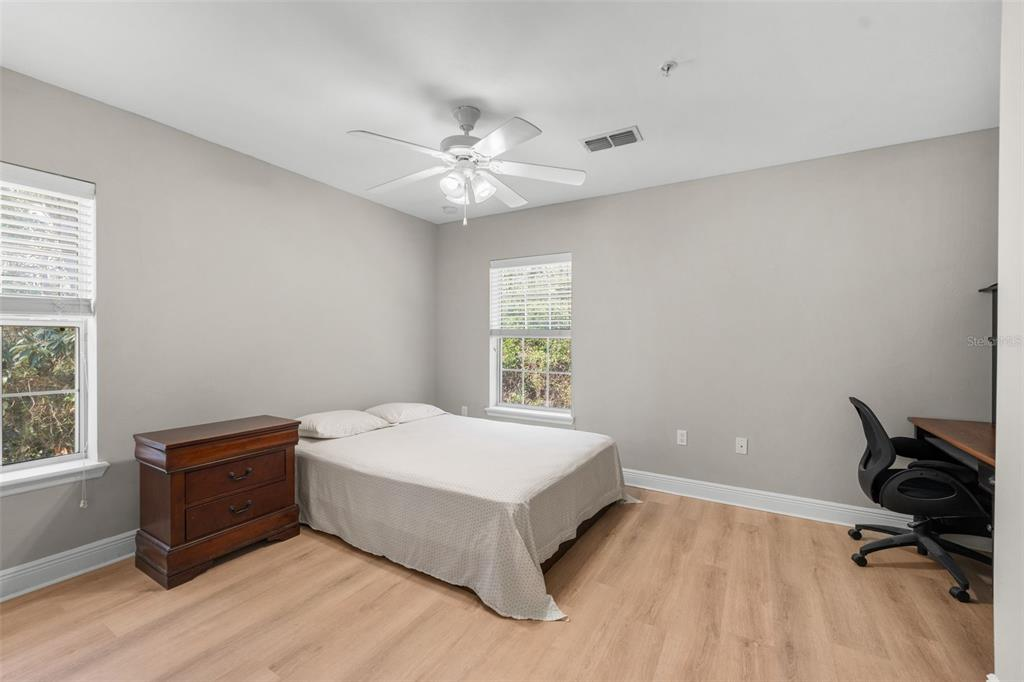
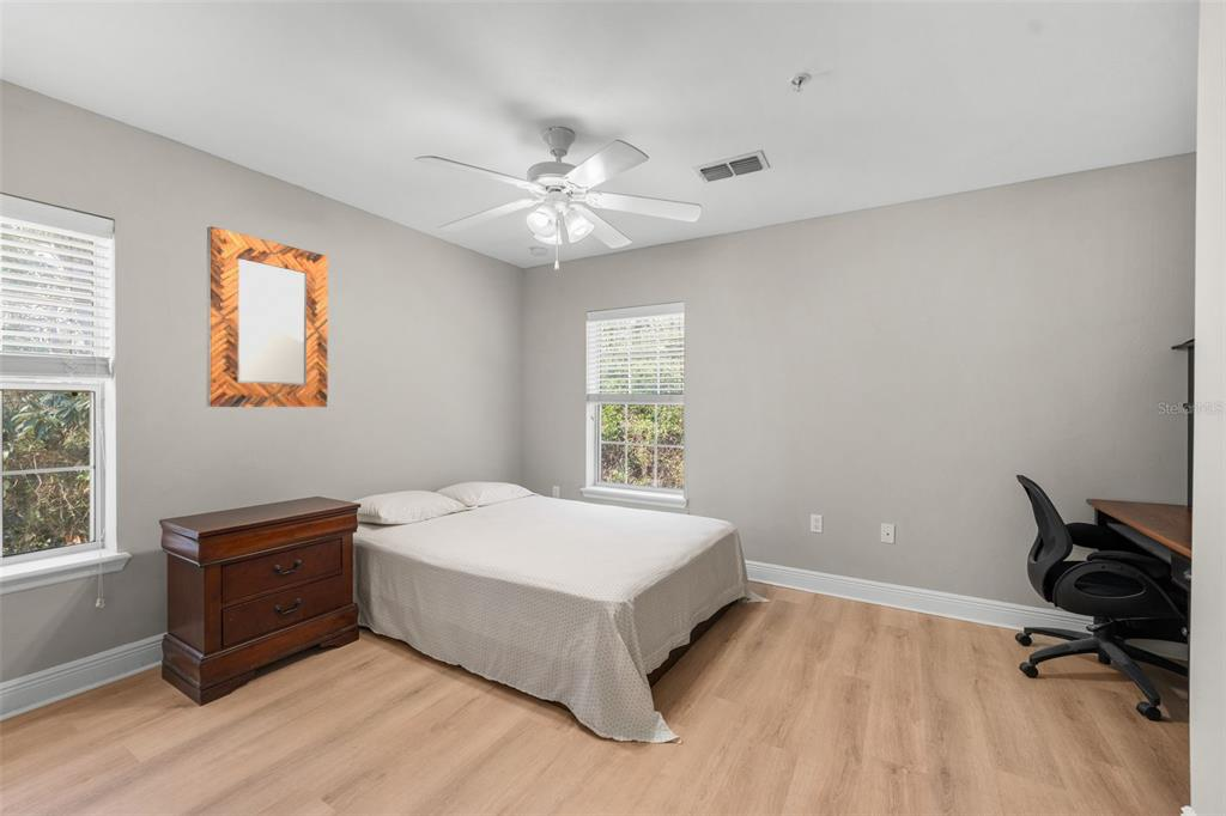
+ home mirror (272, 324)
